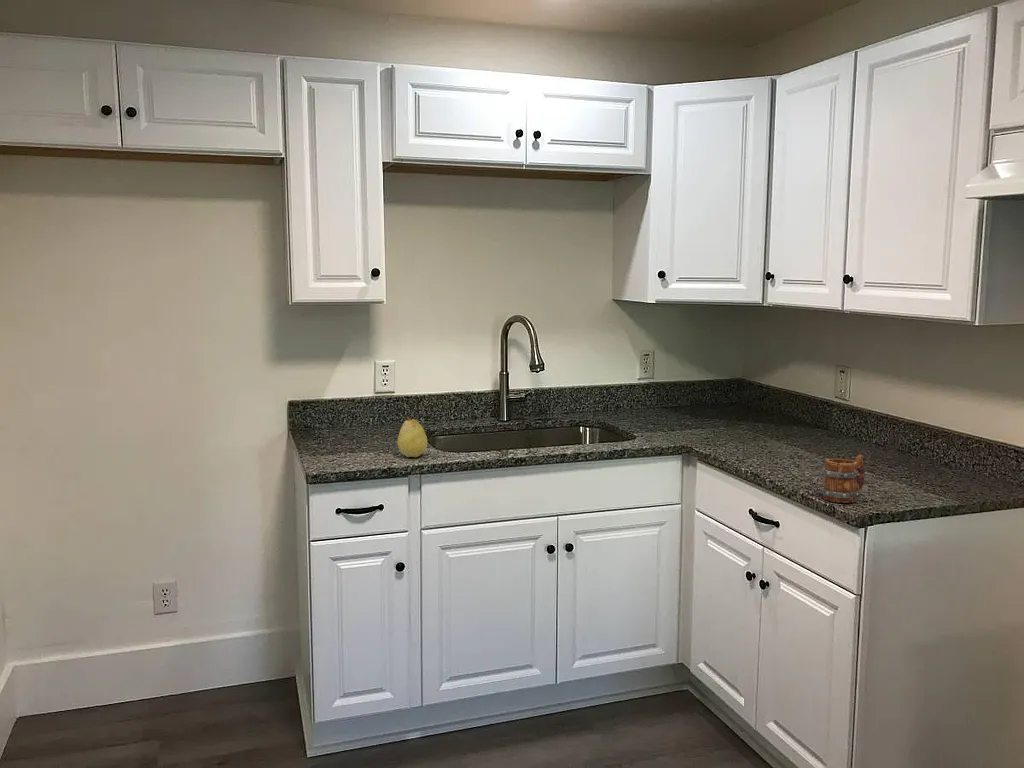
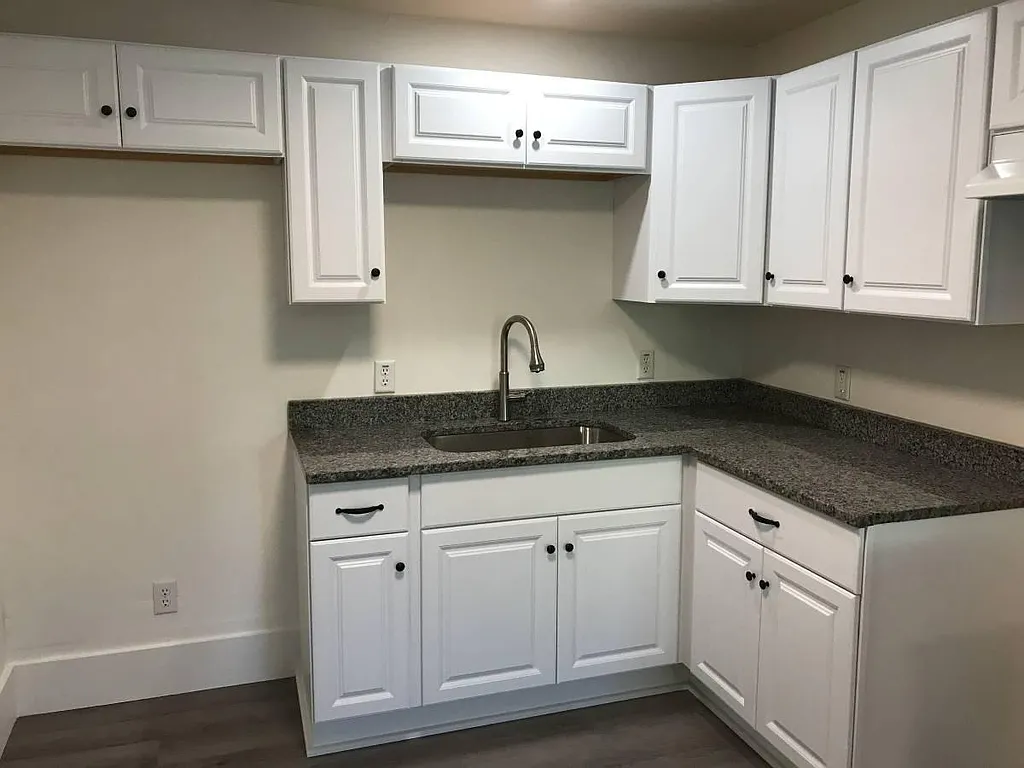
- mug (845, 477)
- fruit (412, 436)
